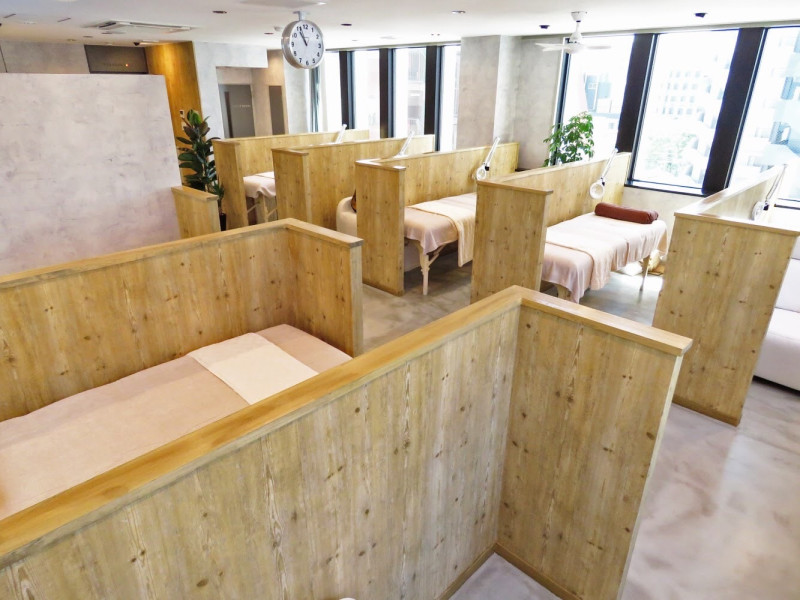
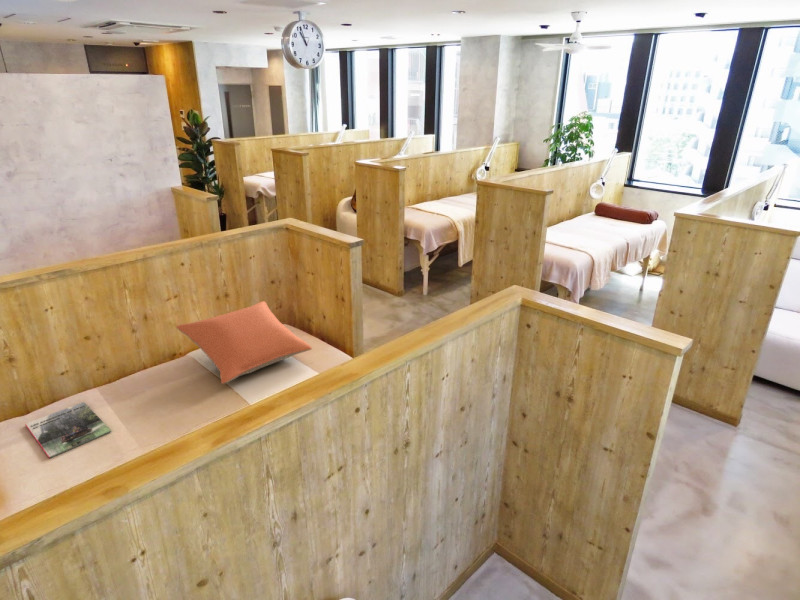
+ magazine (67, 427)
+ pillow (245, 338)
